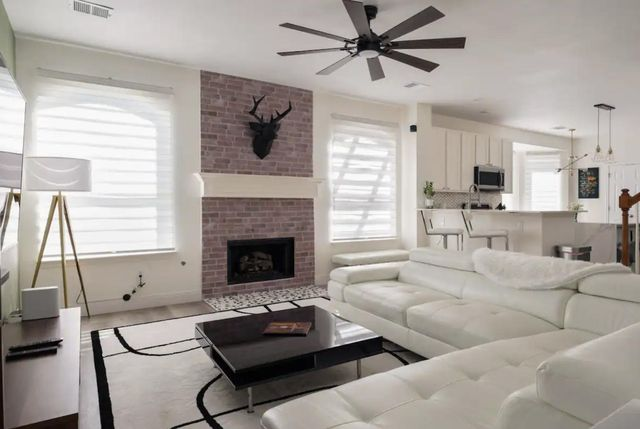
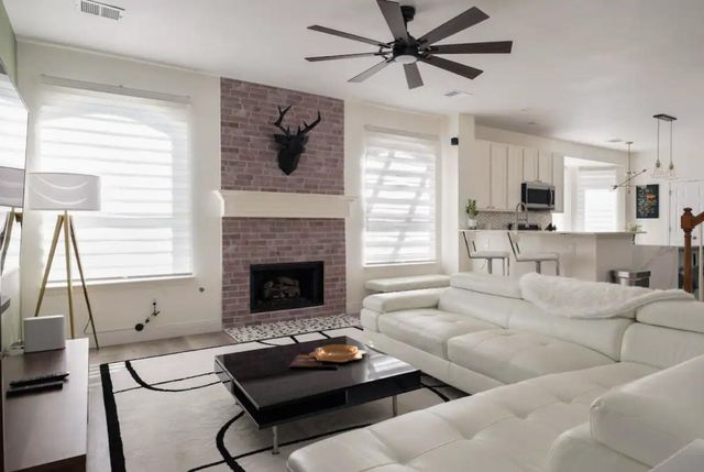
+ decorative bowl (338, 352)
